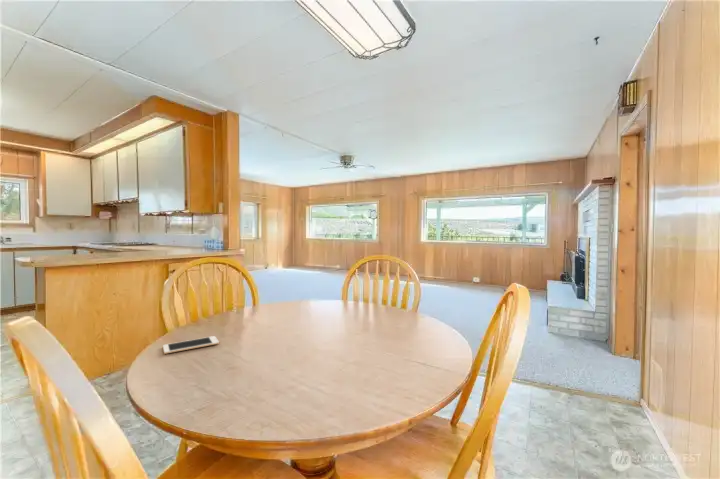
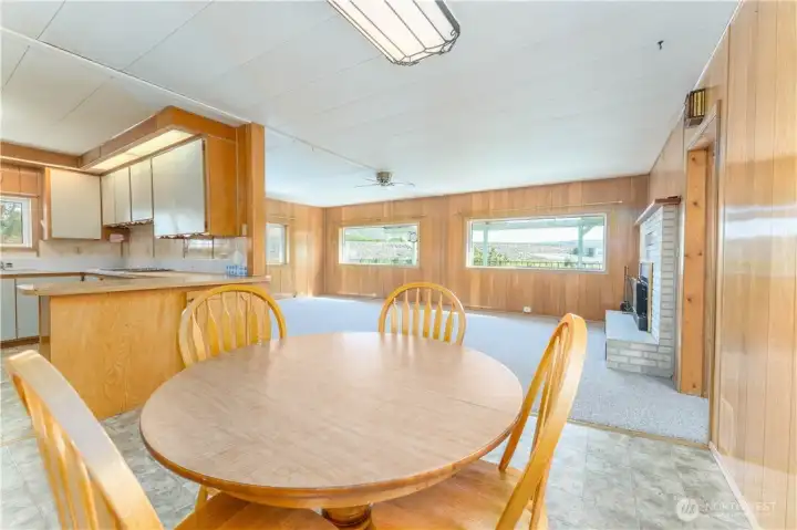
- cell phone (191, 344)
